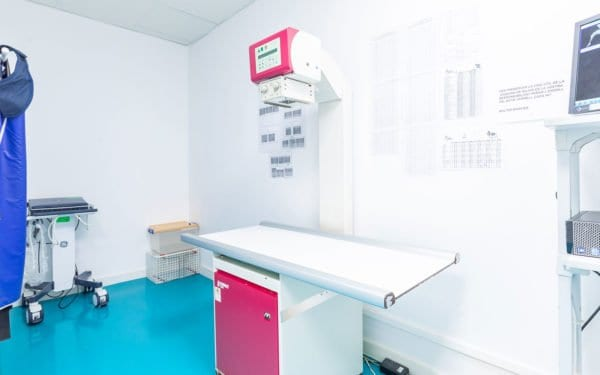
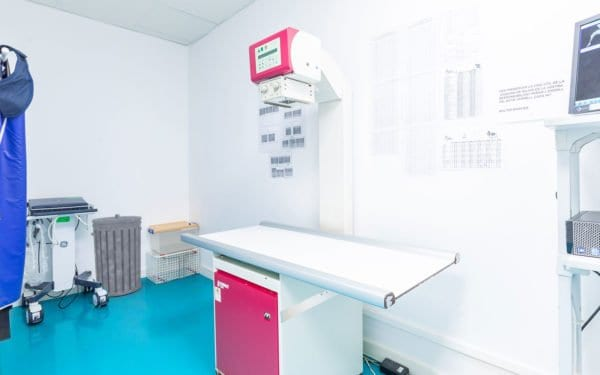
+ trash can (118, 252)
